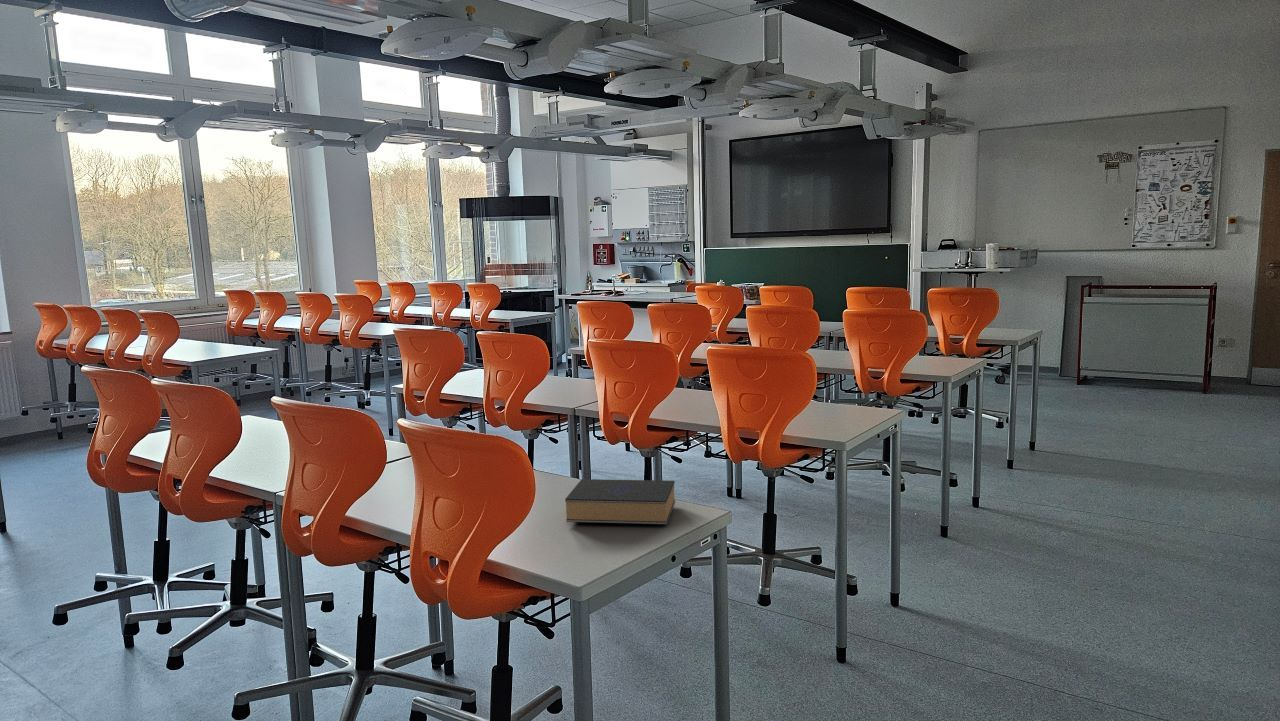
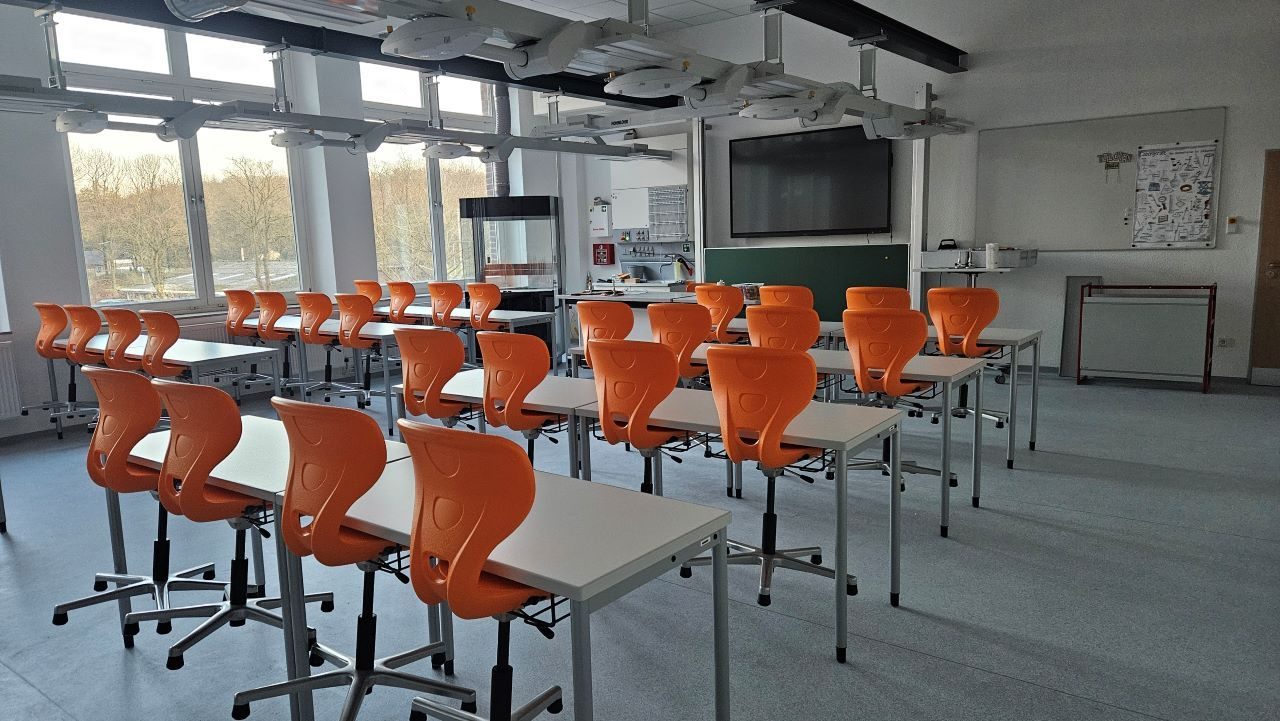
- book (622, 502)
